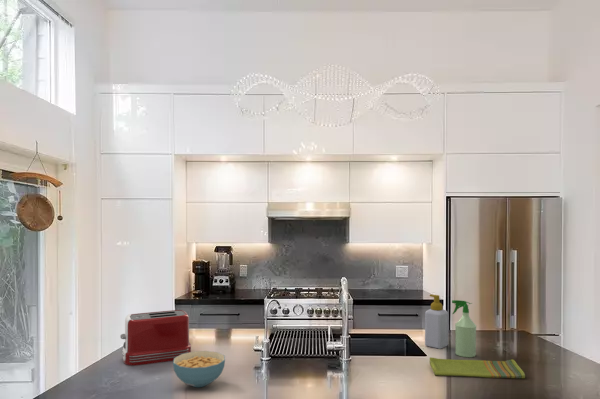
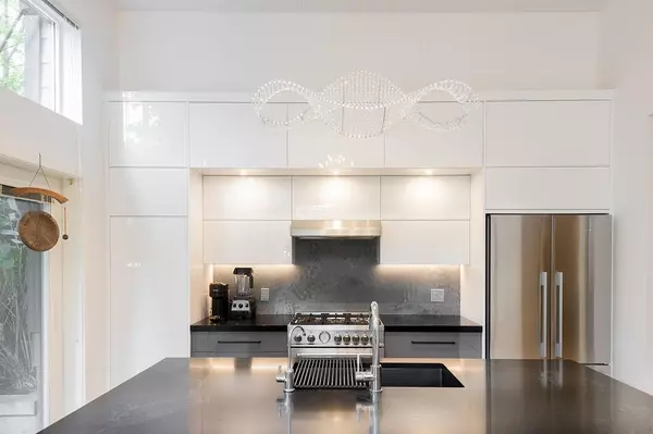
- soap bottle (436, 320)
- toaster (157, 335)
- dish towel (475, 367)
- spray bottle (465, 327)
- cereal bowl (199, 371)
